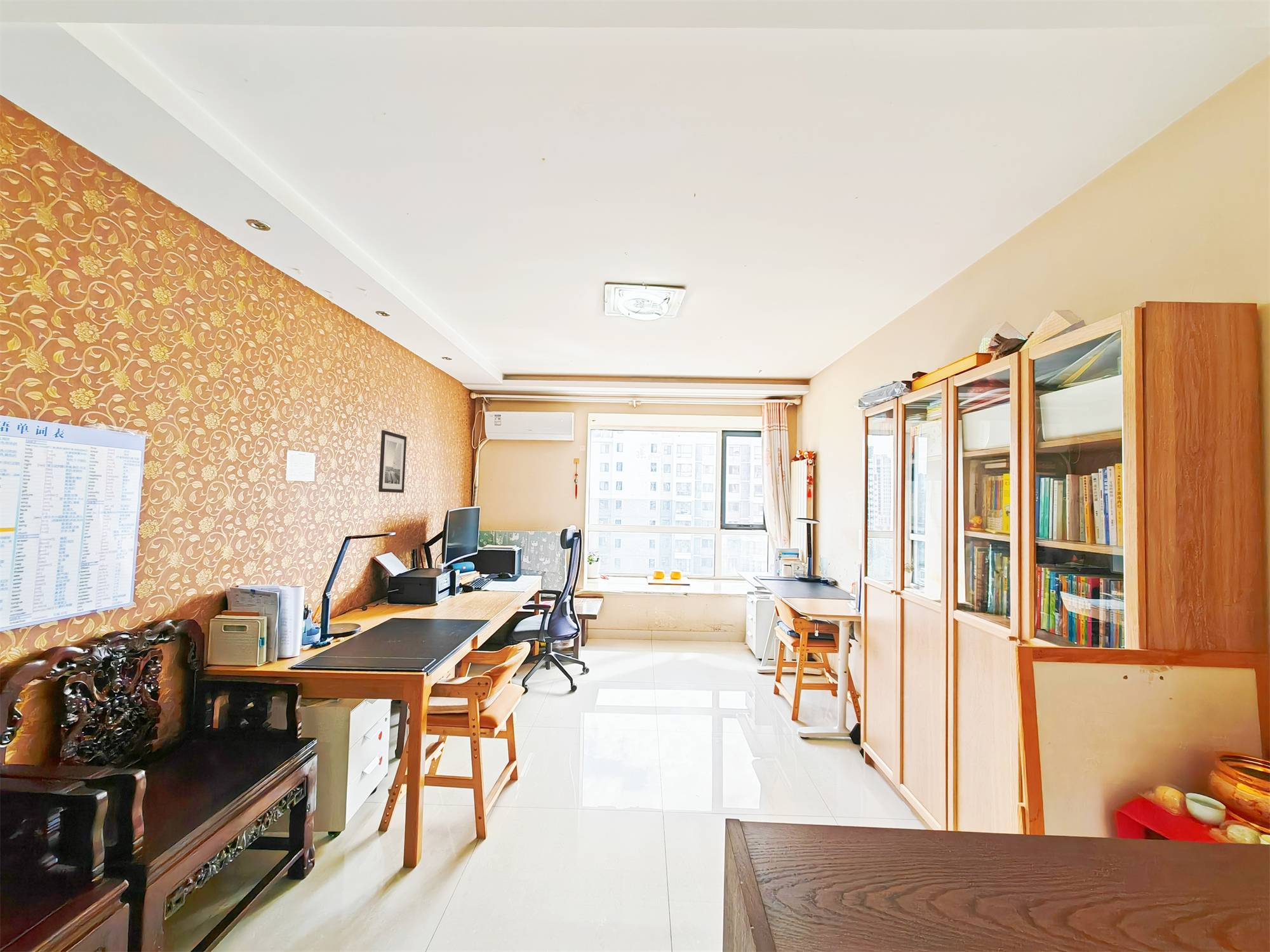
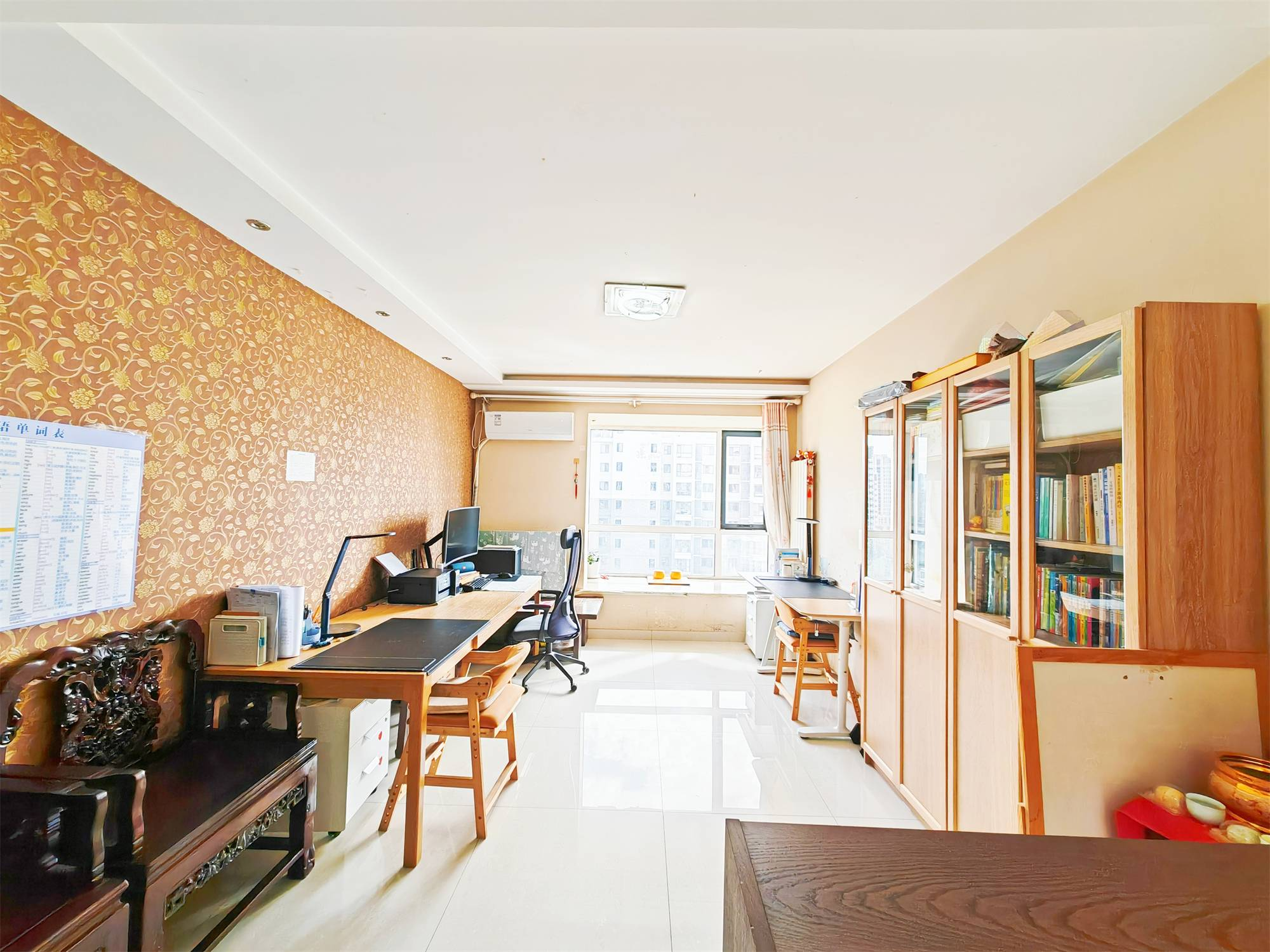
- wall art (393, 463)
